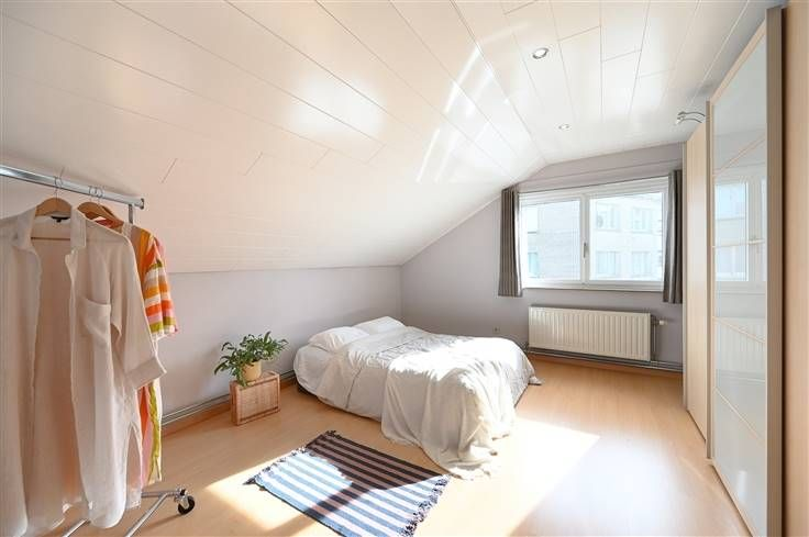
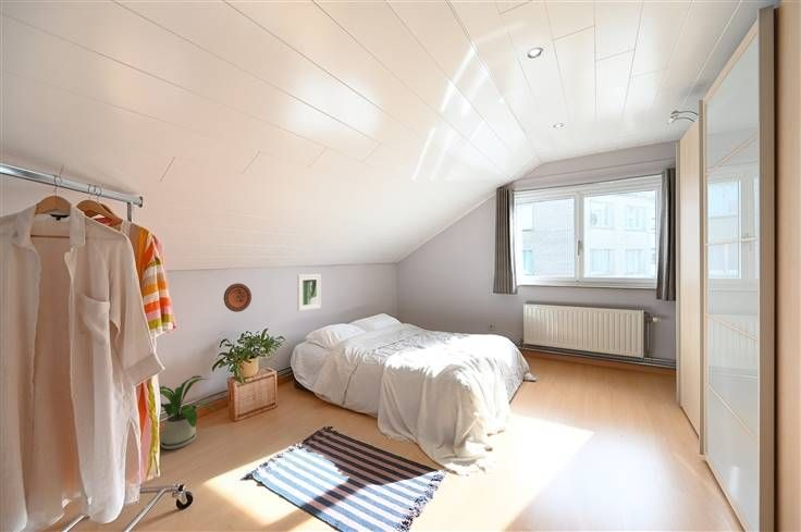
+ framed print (309, 292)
+ decorative plate (237, 297)
+ house plant (177, 406)
